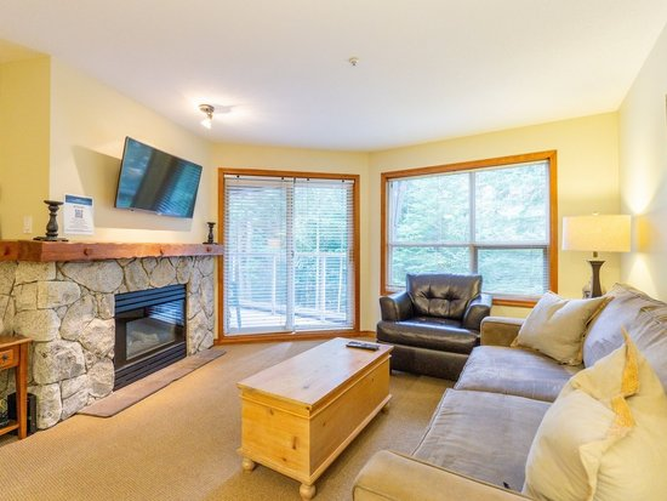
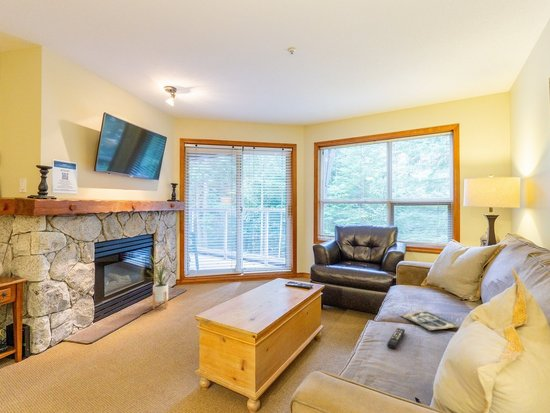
+ magazine (427, 320)
+ house plant (160, 278)
+ remote control (396, 337)
